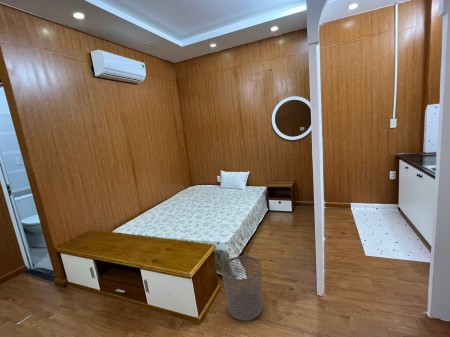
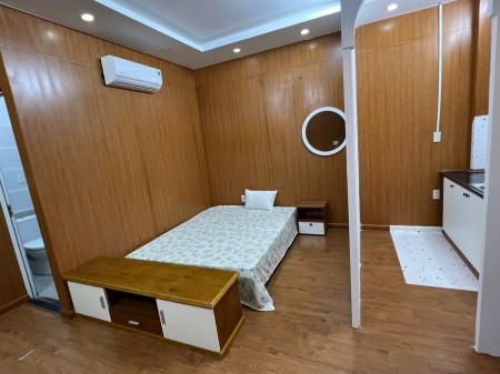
- waste bin (242, 287)
